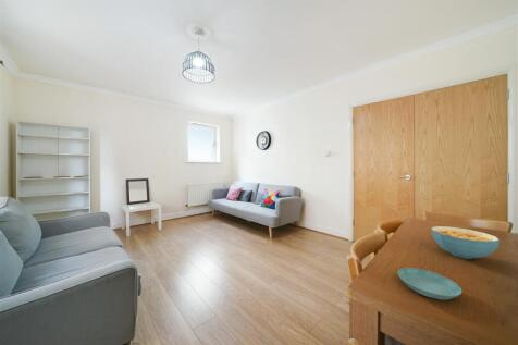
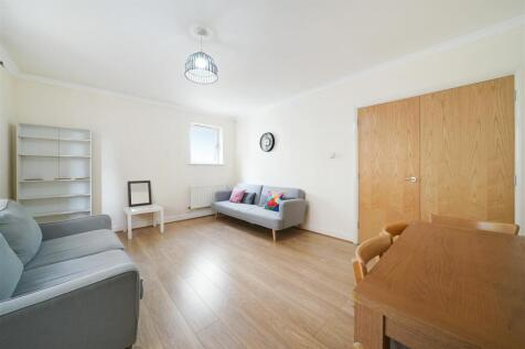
- cereal bowl (461, 244)
- saucer (427, 284)
